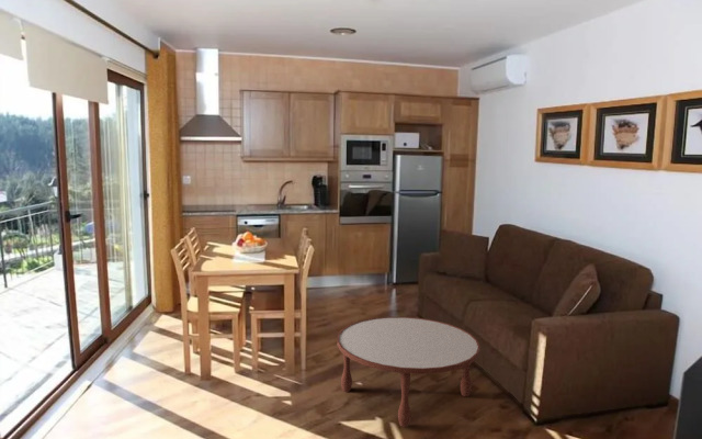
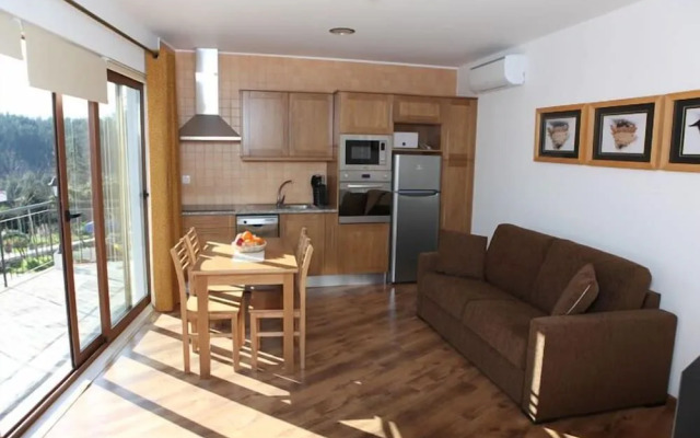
- coffee table (406, 365)
